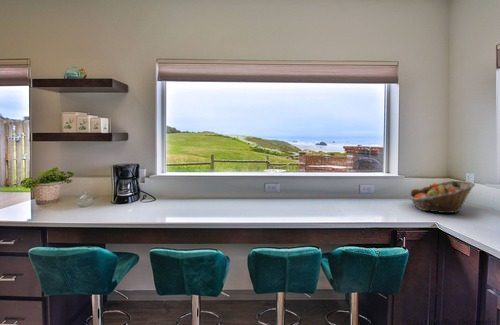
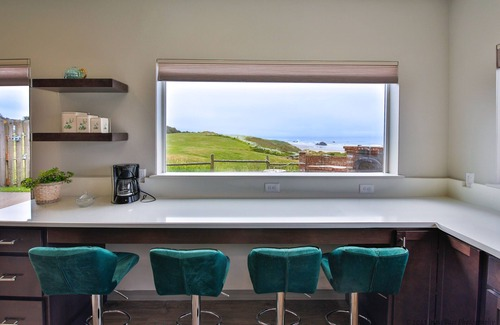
- fruit basket (439, 195)
